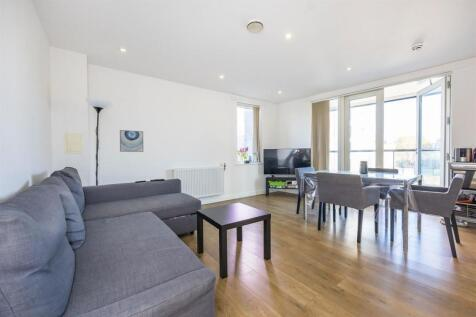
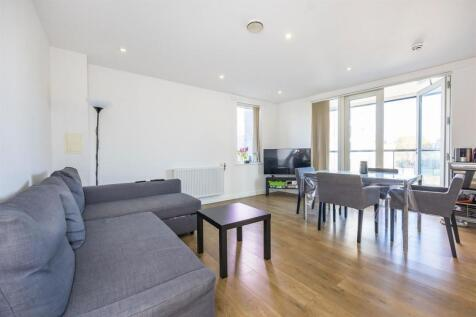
- wall art (131, 141)
